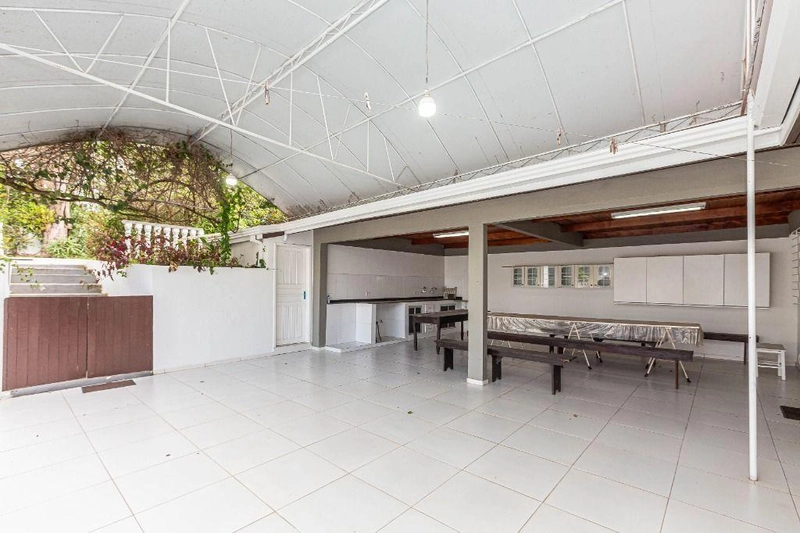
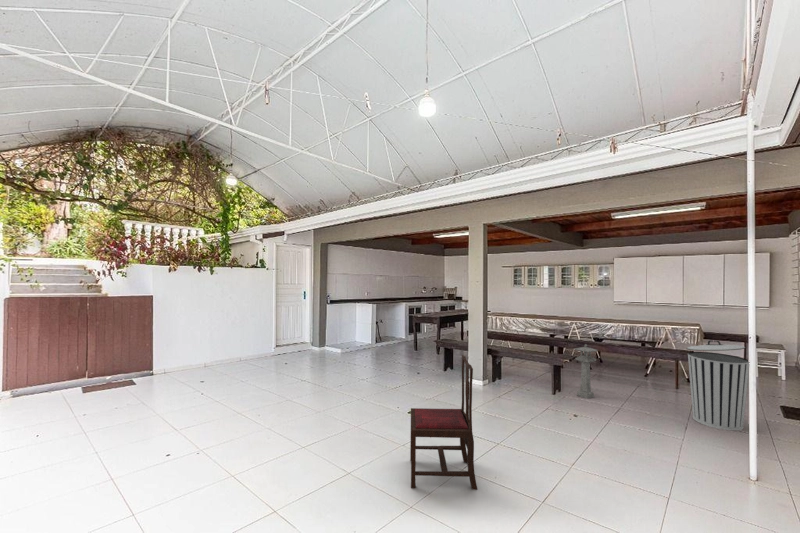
+ lantern (585, 370)
+ trash can (716, 381)
+ dining chair (441, 416)
